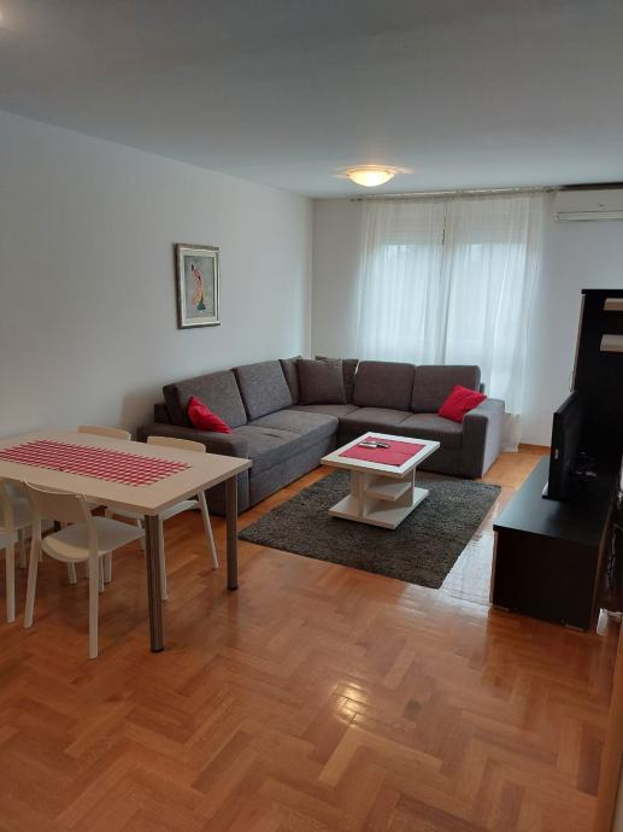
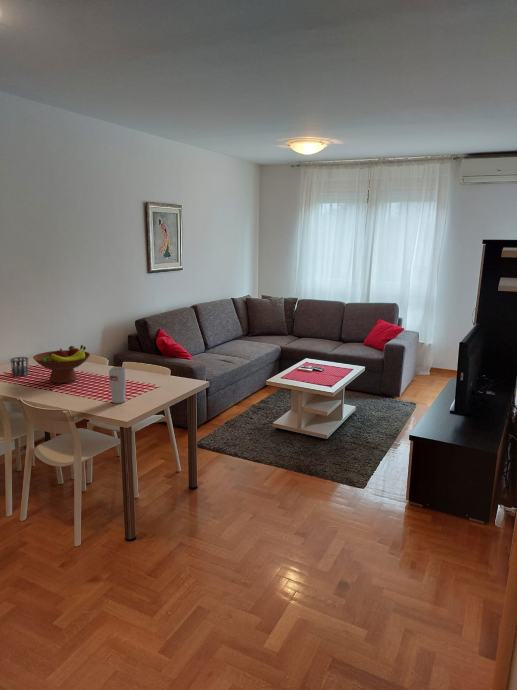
+ fruit bowl (62, 363)
+ cup (19, 366)
+ cup (117, 385)
